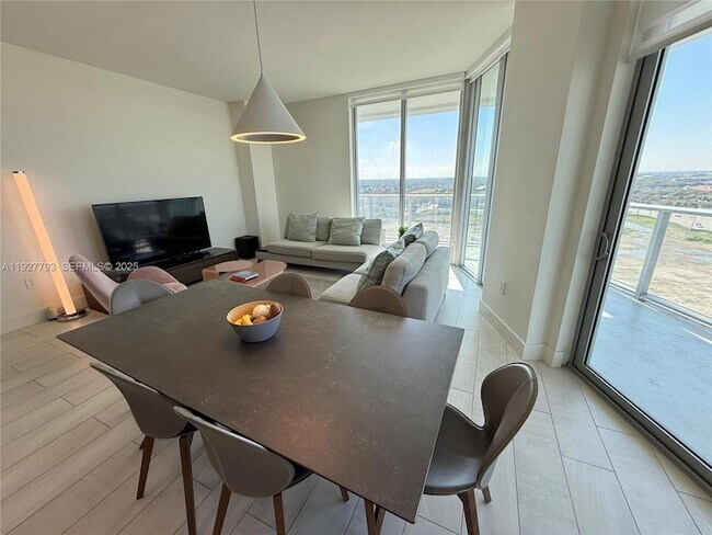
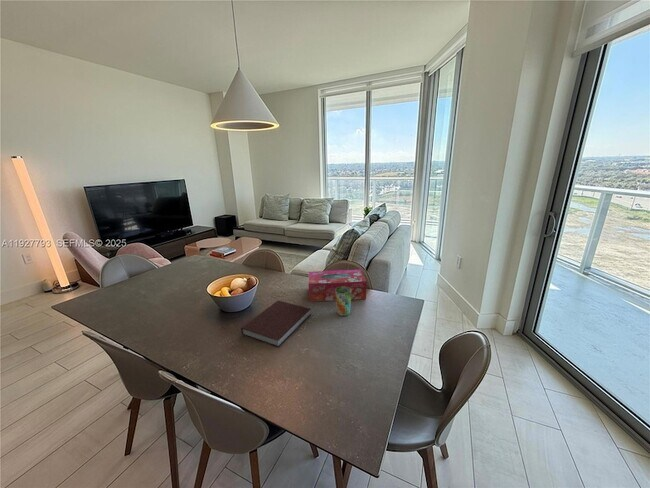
+ notebook (278, 320)
+ cup (343, 301)
+ tissue box (336, 284)
